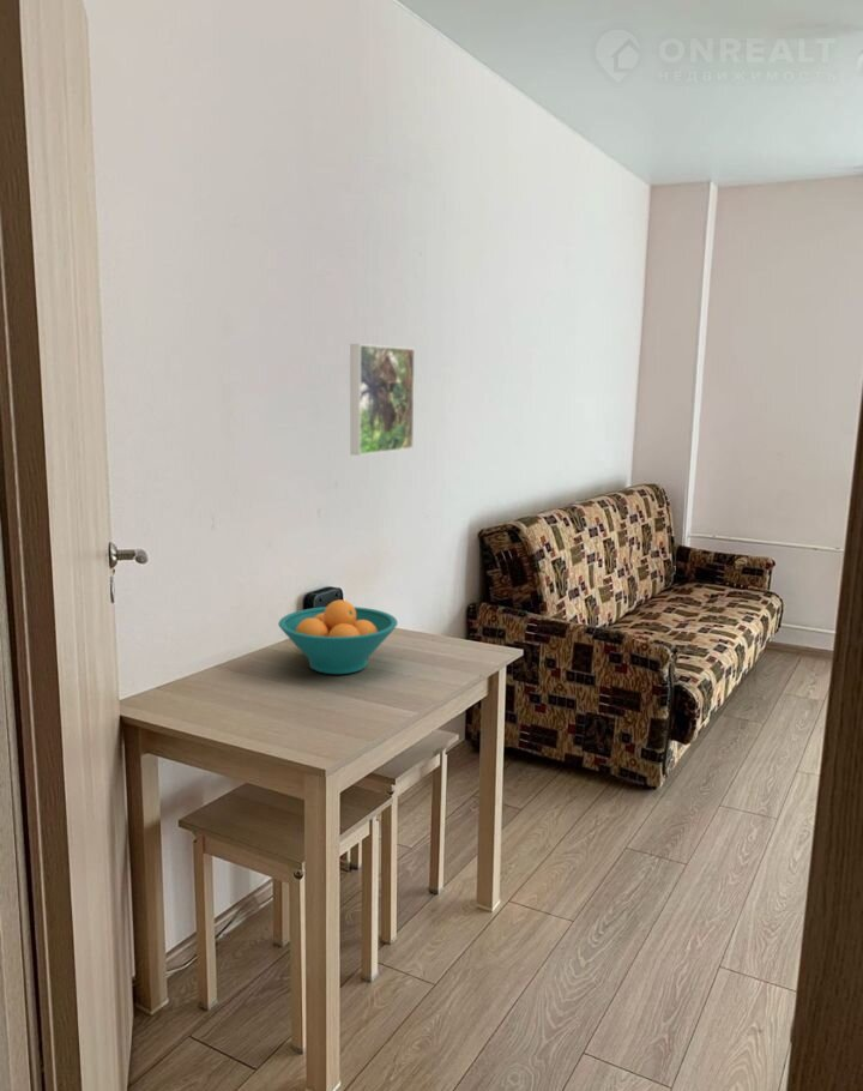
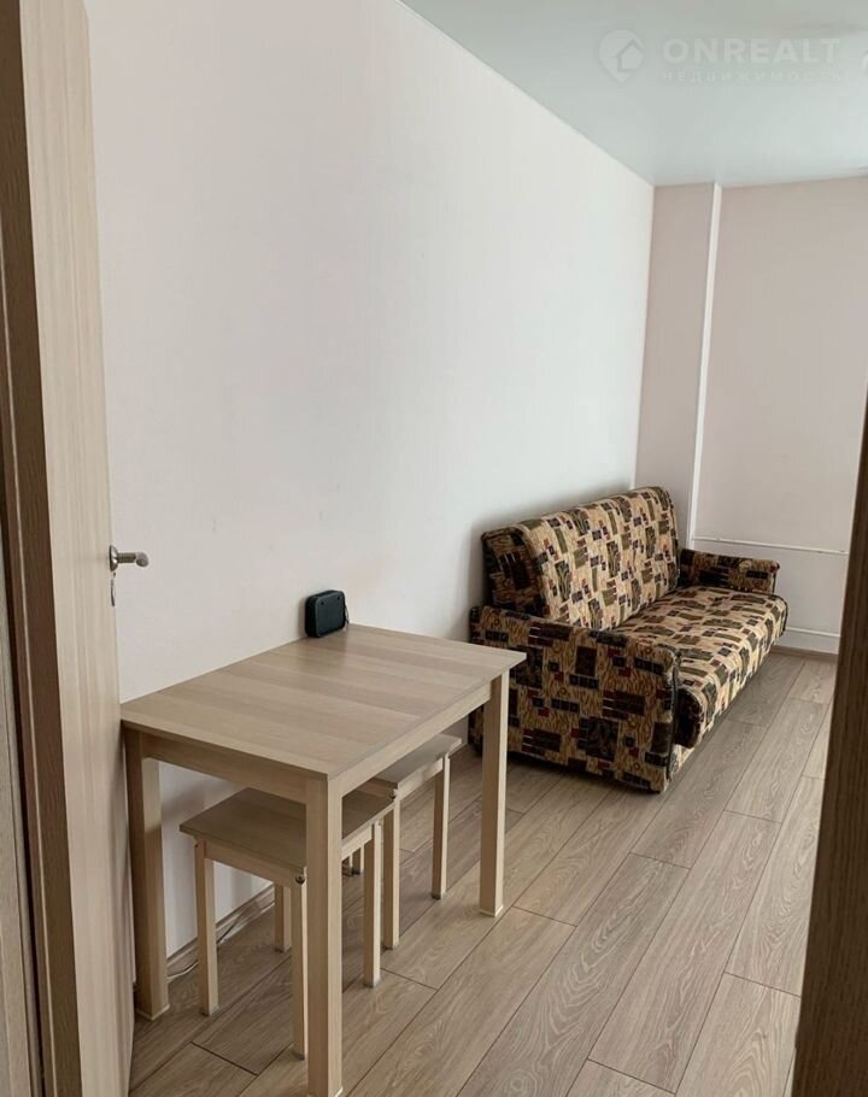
- fruit bowl (338, 633)
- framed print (384, 399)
